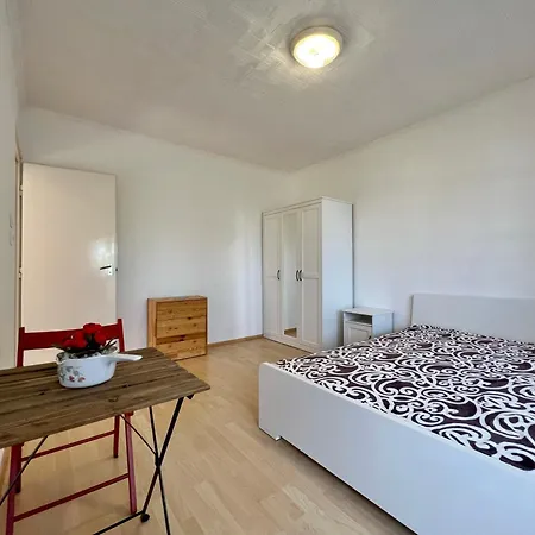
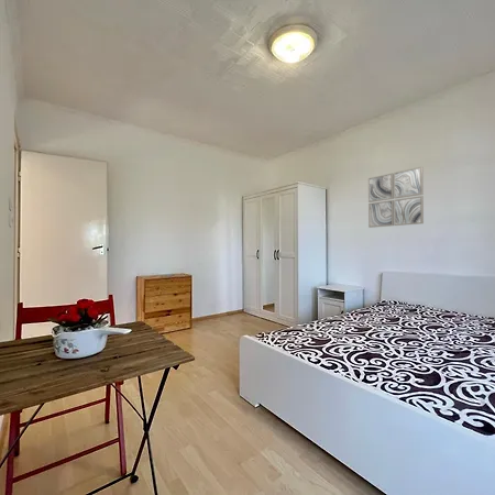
+ wall art (393, 198)
